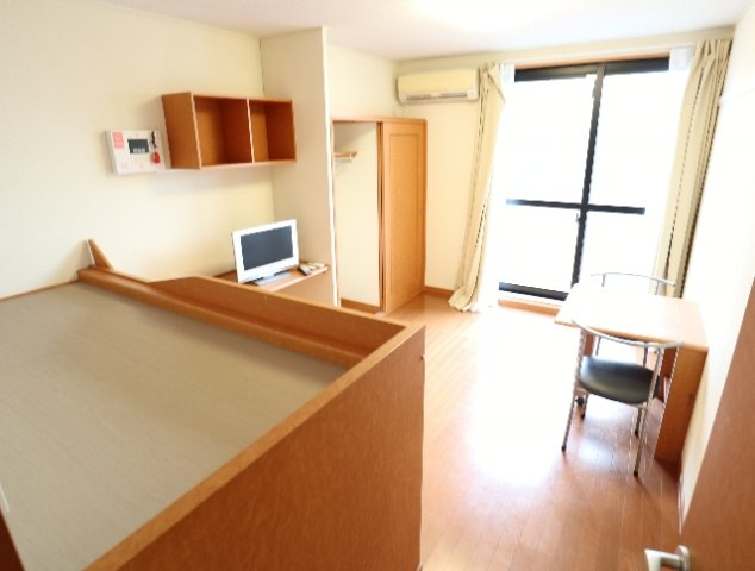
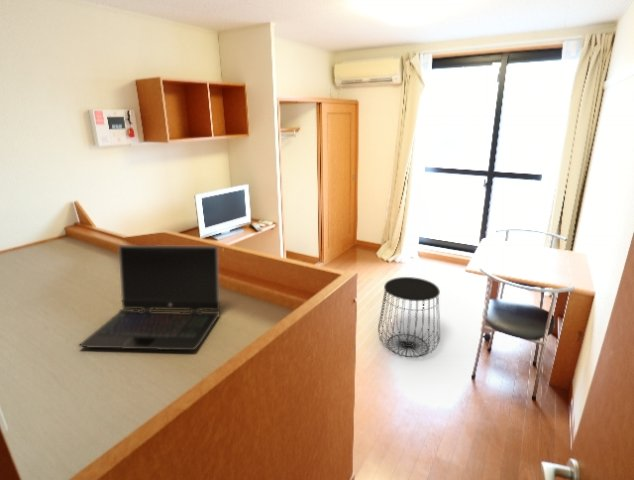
+ laptop computer (153, 294)
+ side table (410, 316)
